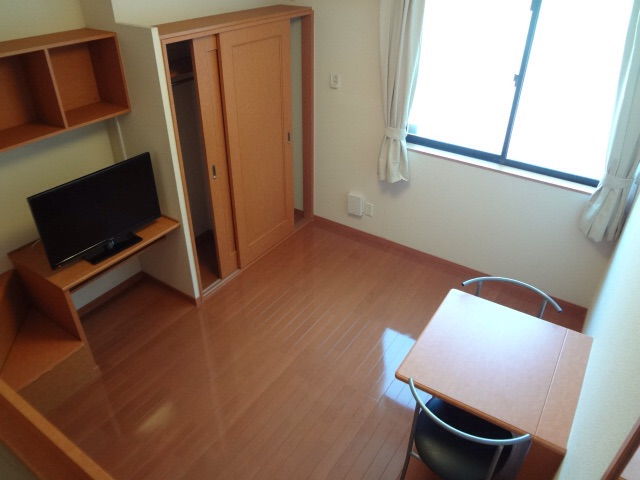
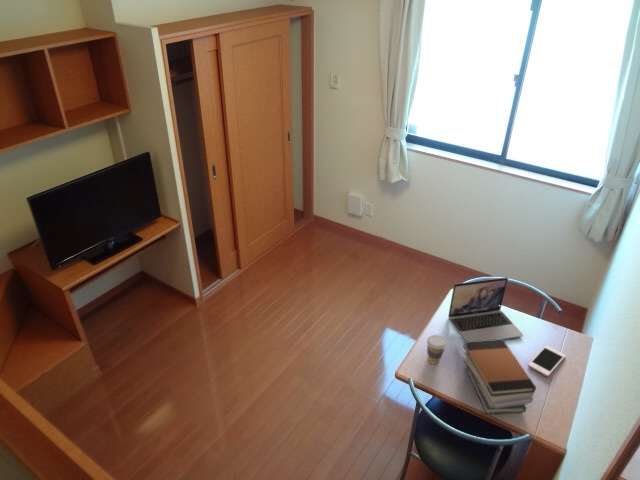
+ laptop (488, 310)
+ coffee cup (435, 350)
+ book stack (495, 376)
+ cell phone (546, 360)
